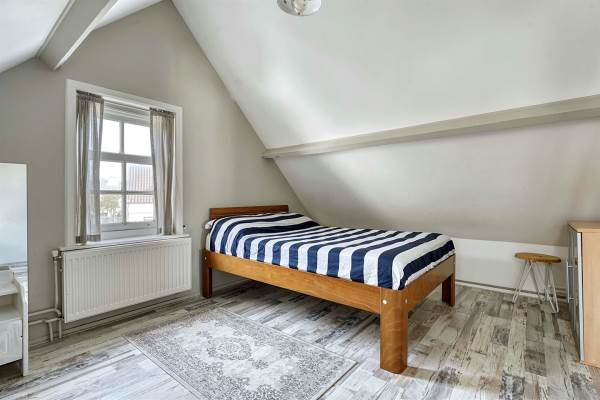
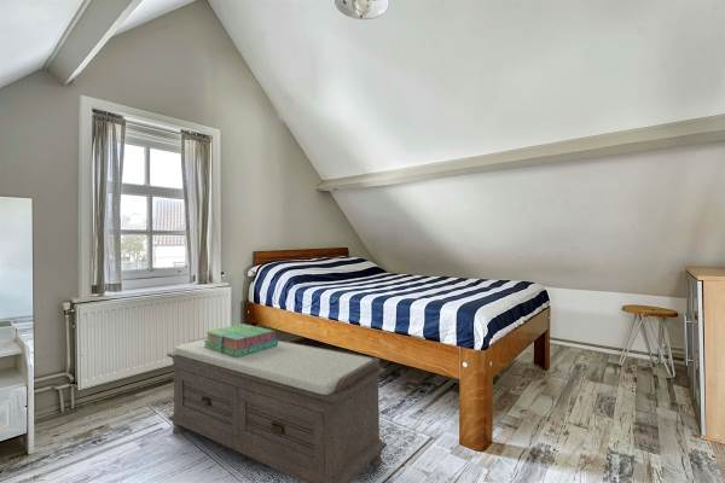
+ stack of books (240, 338)
+ bench (267, 400)
